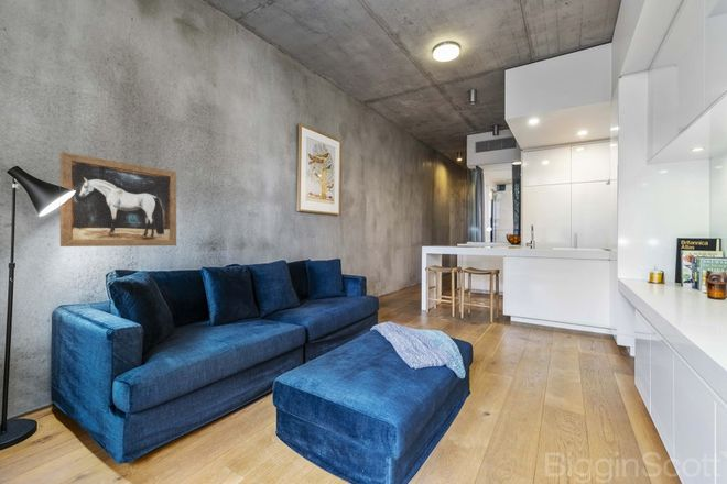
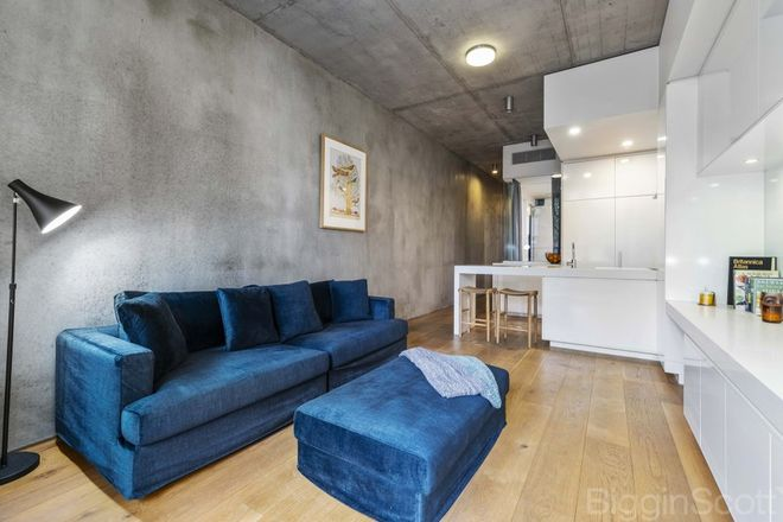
- wall art (124, 205)
